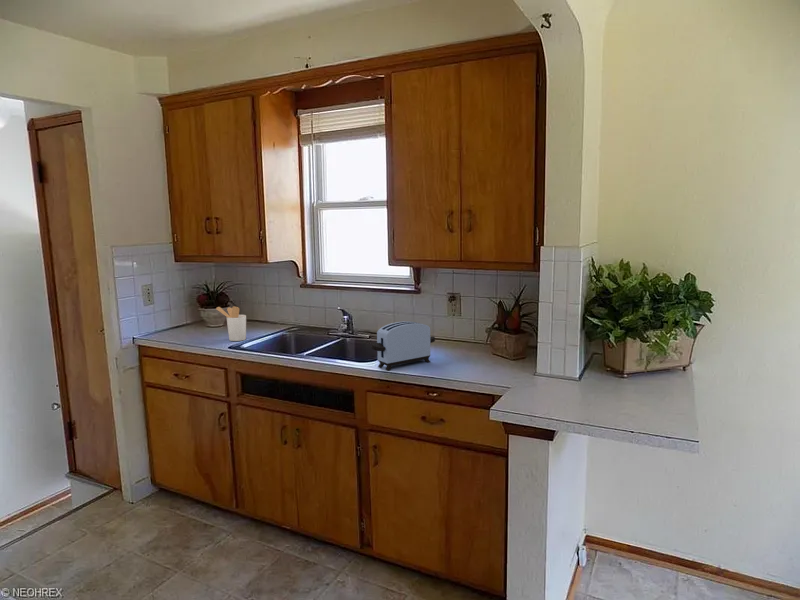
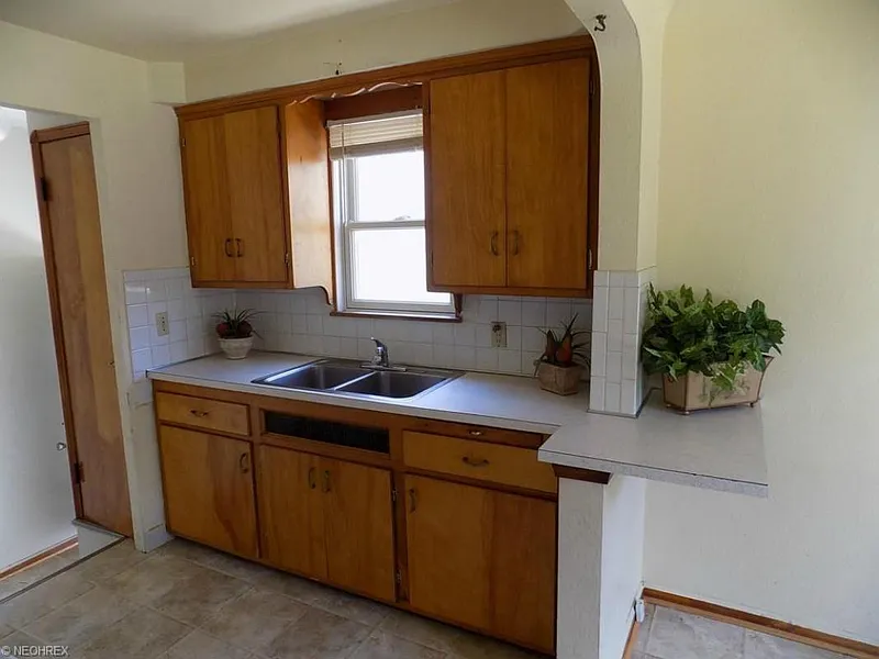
- utensil holder (231, 322)
- toaster (404, 343)
